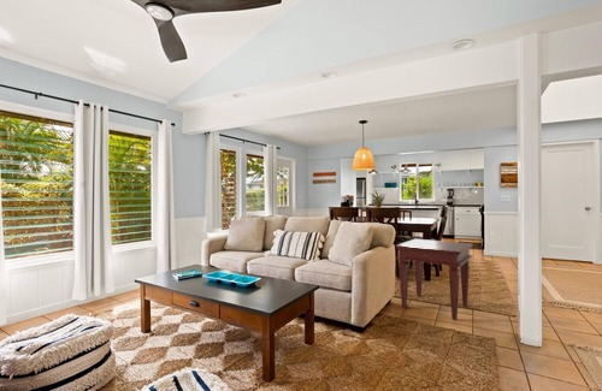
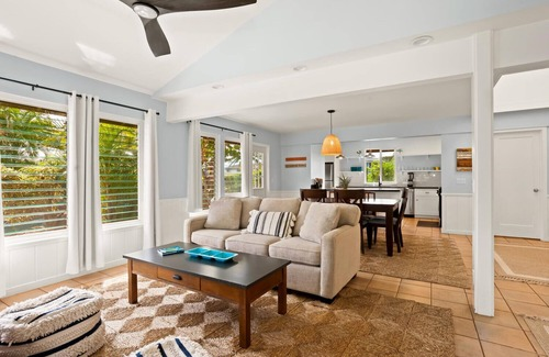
- side table (438, 263)
